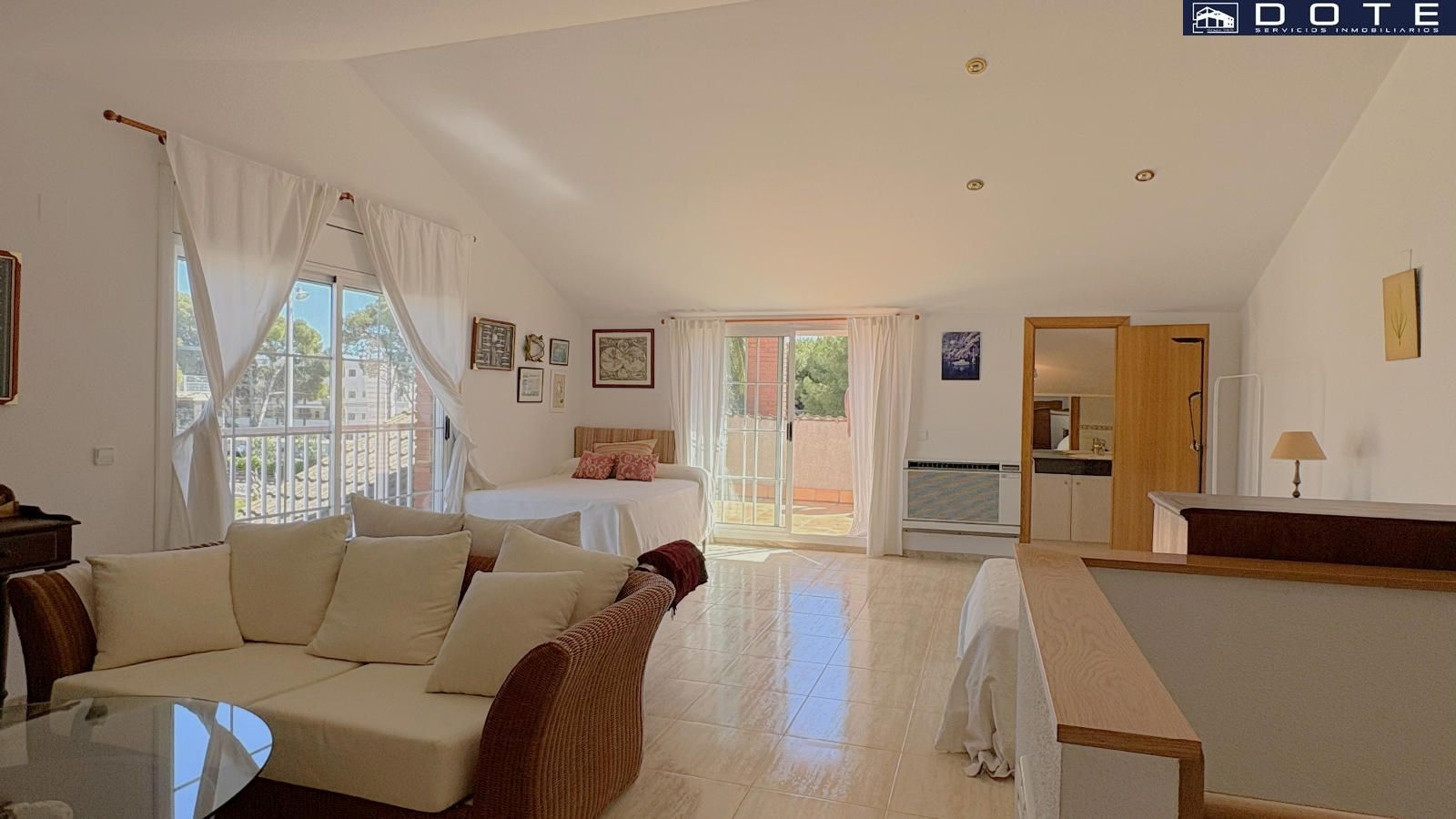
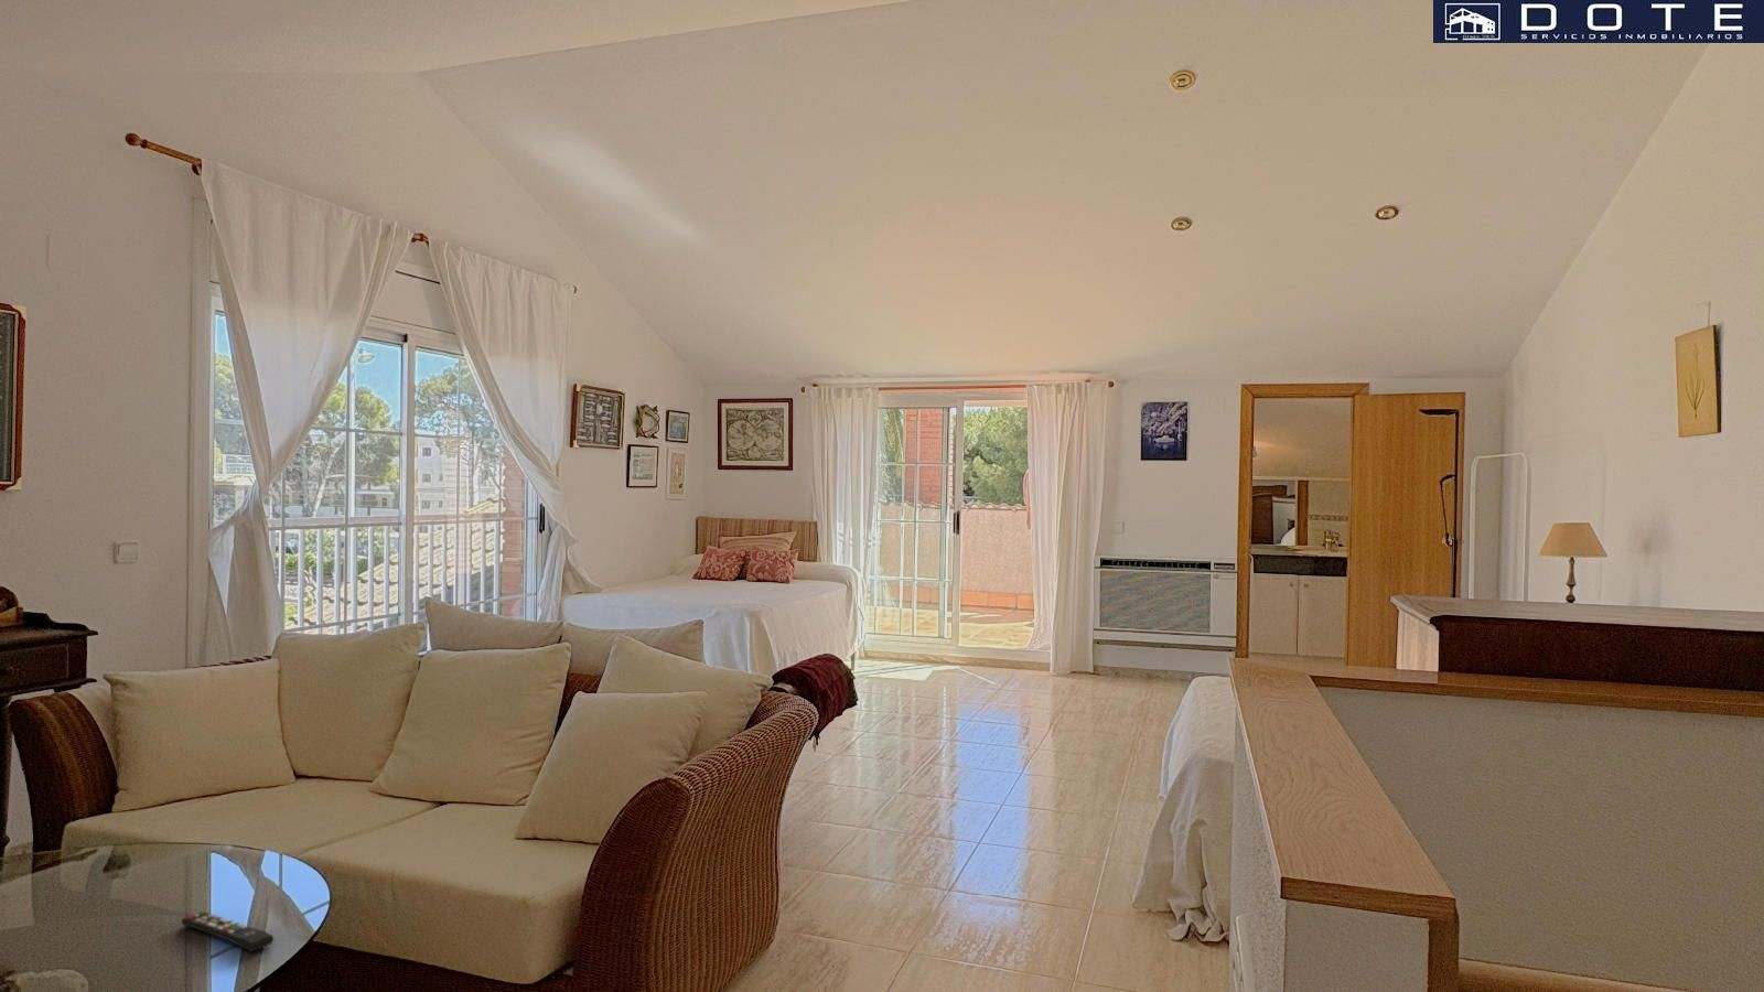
+ remote control (227, 929)
